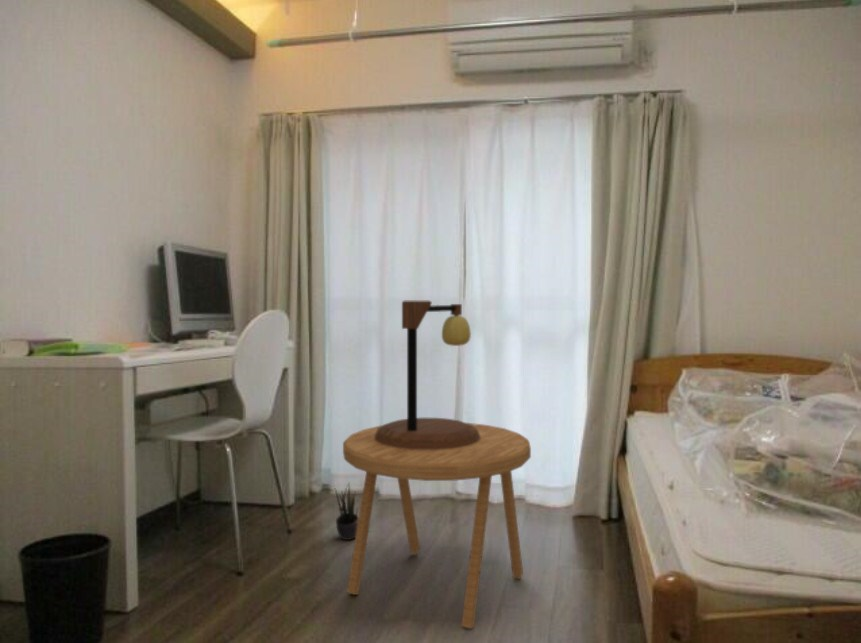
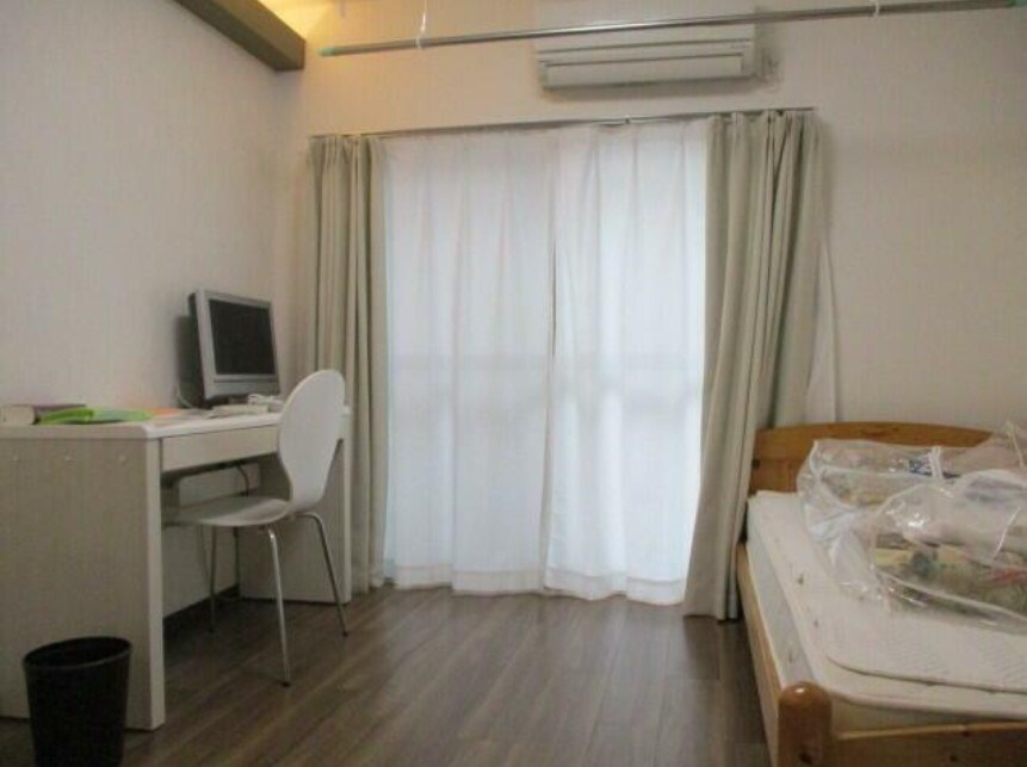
- potted plant (346, 510)
- side table (414, 515)
- table lamp (416, 367)
